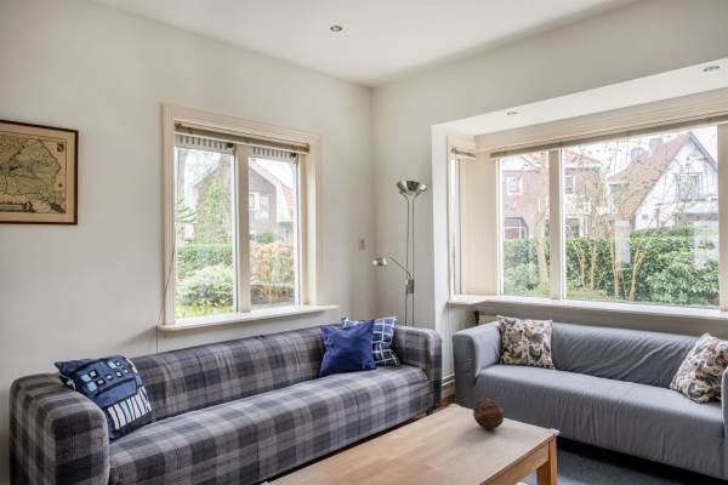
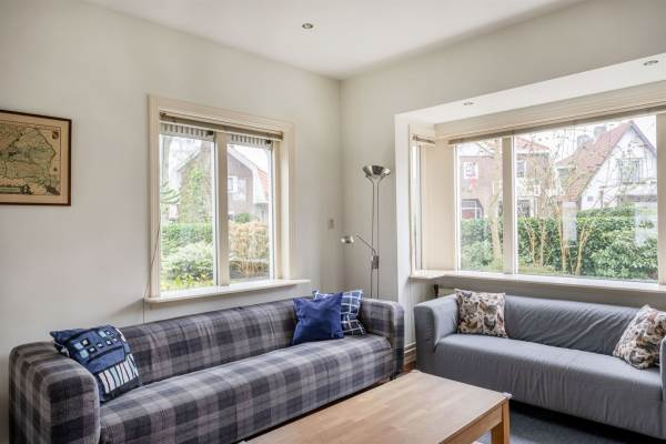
- decorative ball (488, 412)
